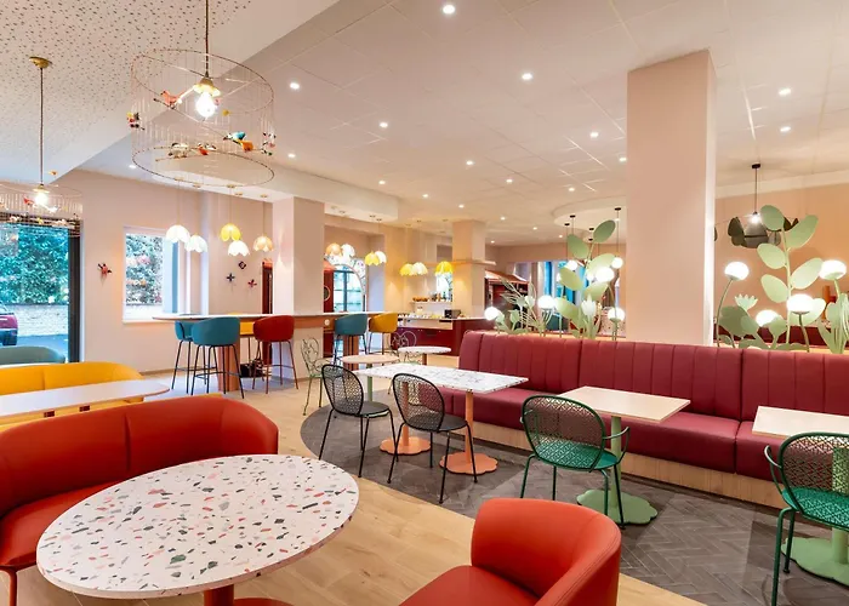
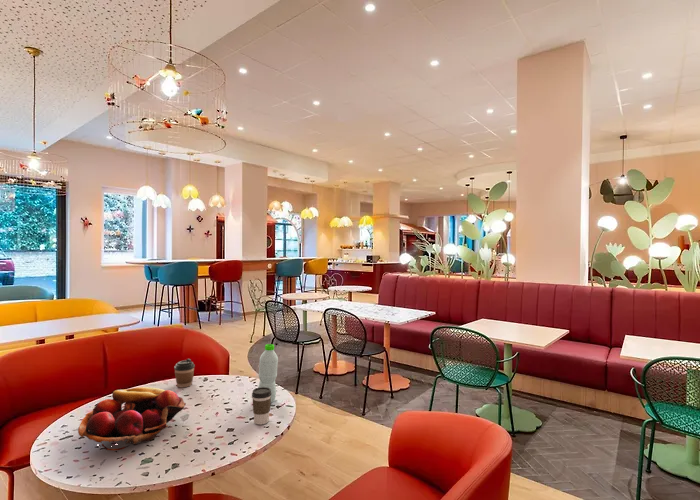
+ coffee cup (261, 405)
+ fruit basket (133, 411)
+ water bottle (267, 373)
+ coffee cup (184, 372)
